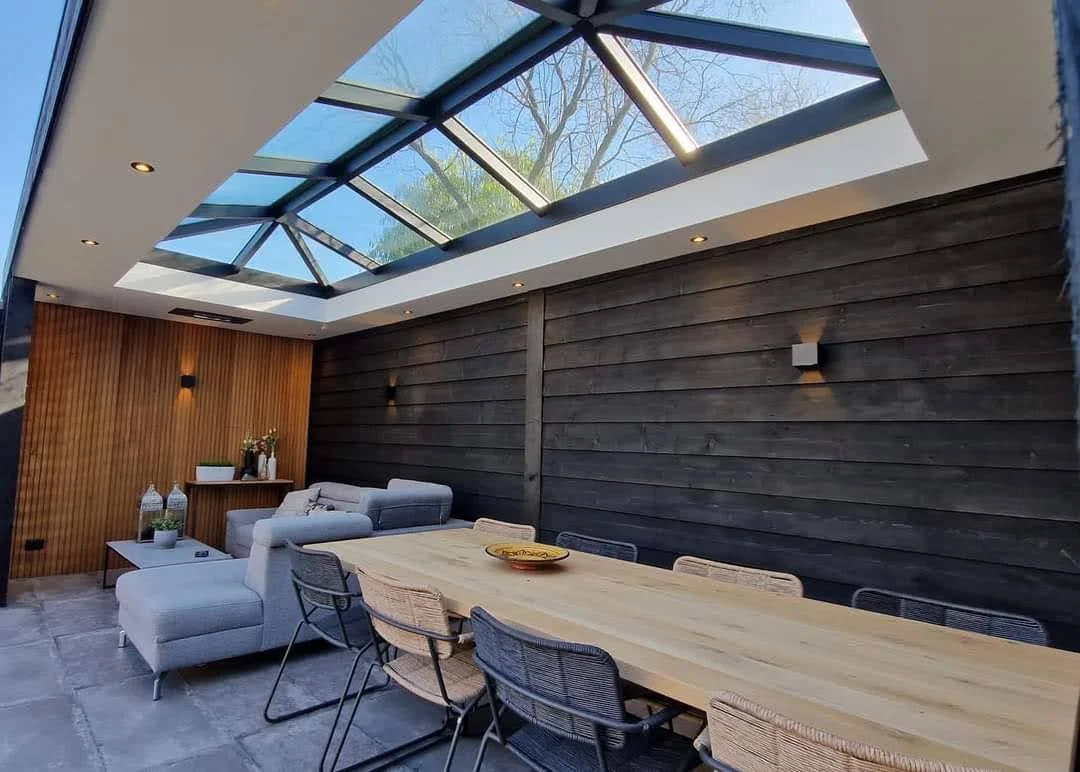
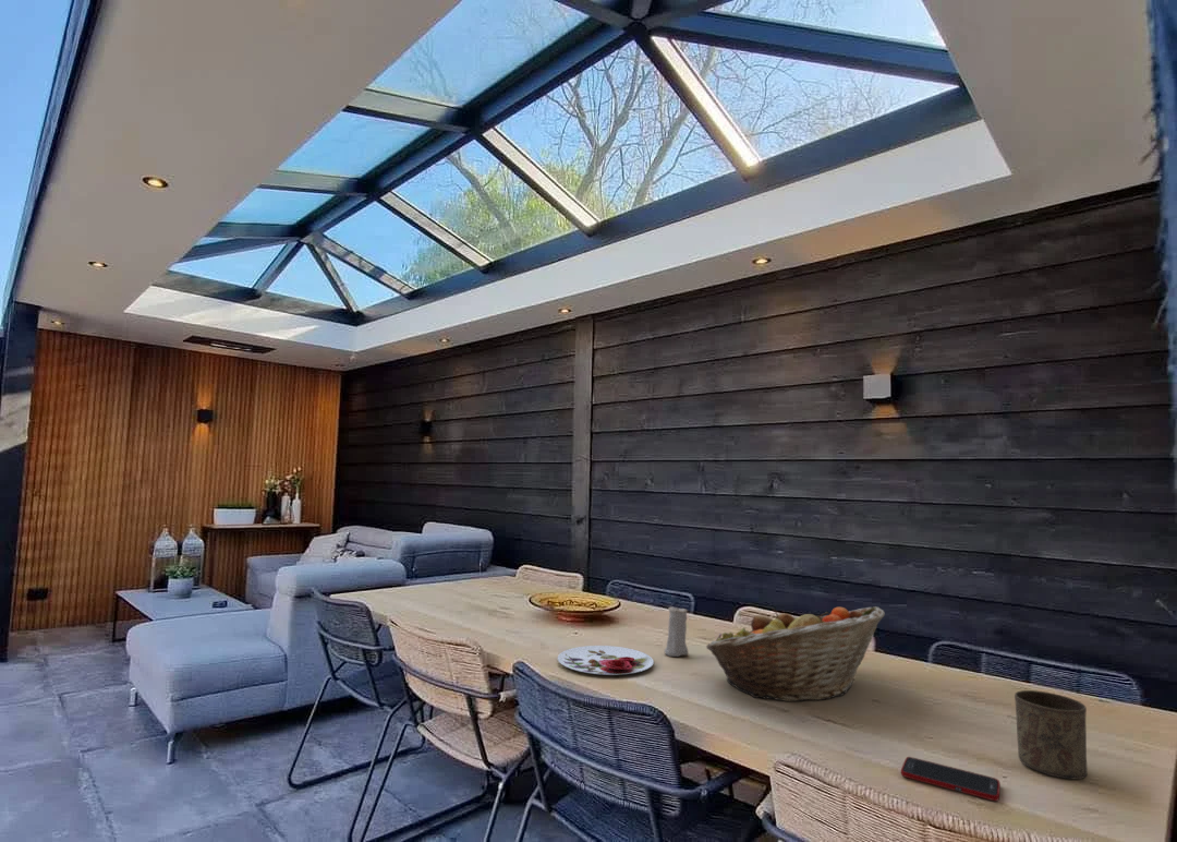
+ plate (605, 658)
+ cup (1049, 733)
+ fruit basket (796, 642)
+ candle (677, 628)
+ cell phone (949, 778)
